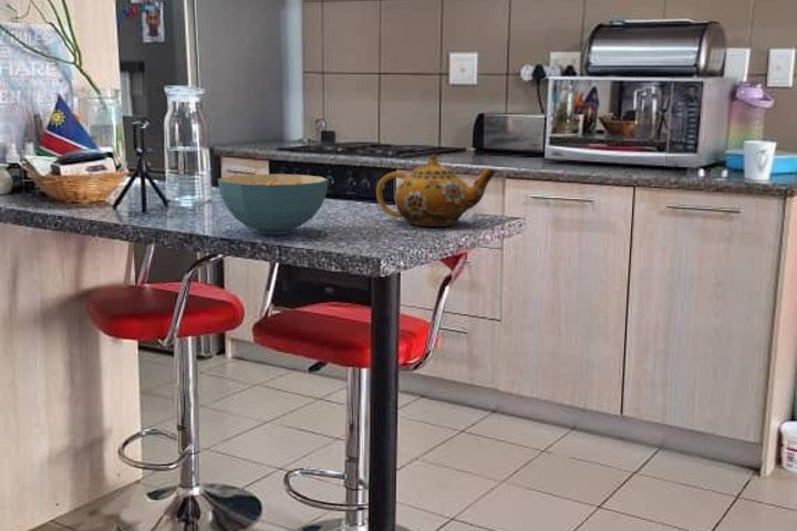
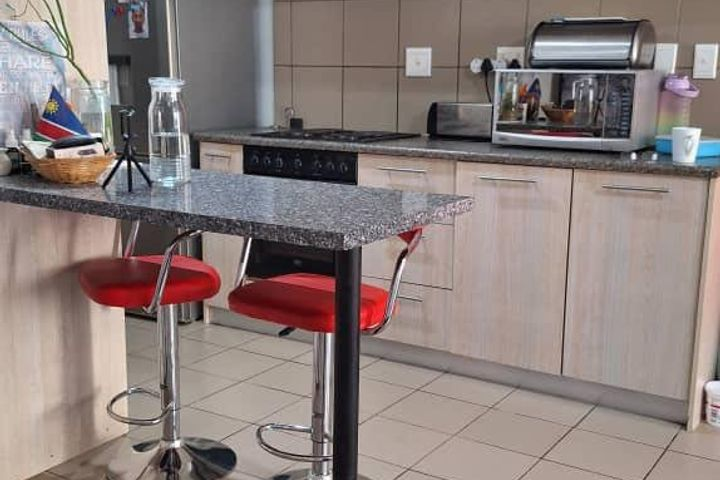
- teapot (434, 188)
- cereal bowl (273, 206)
